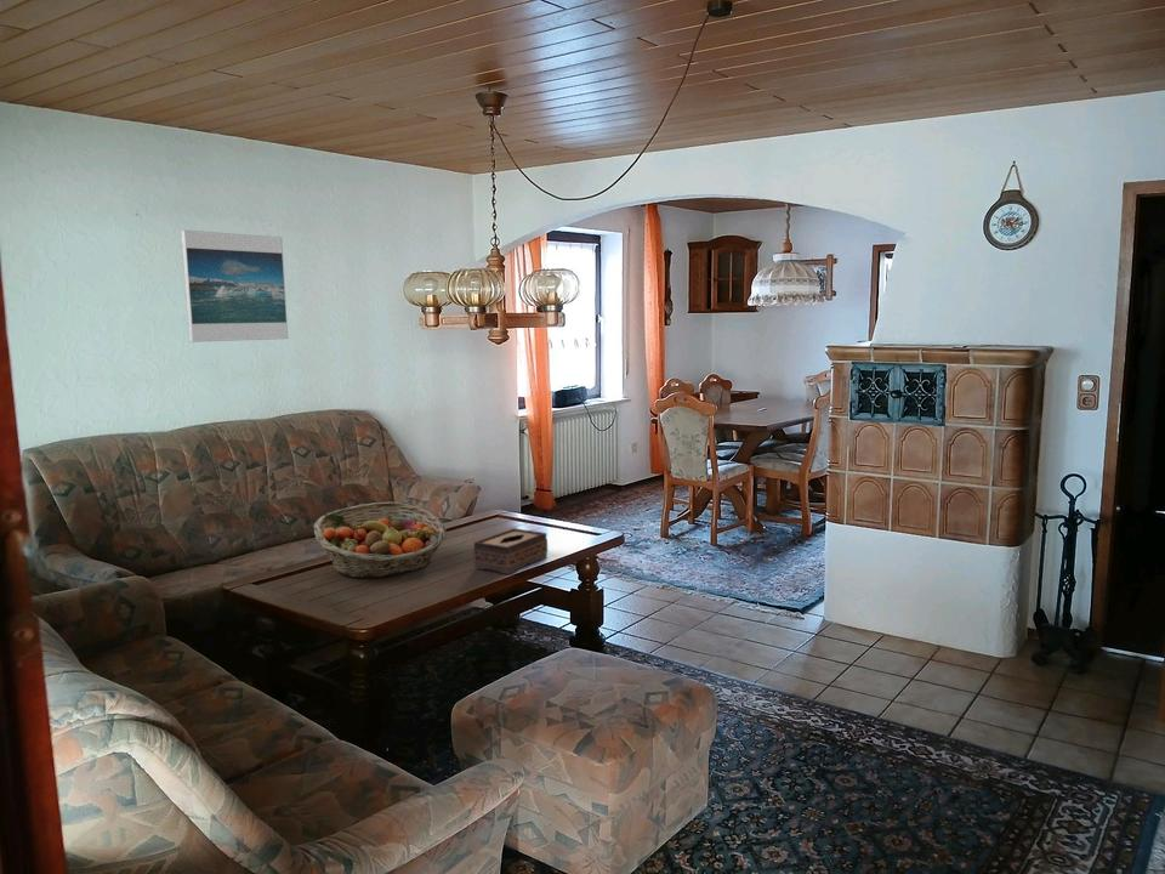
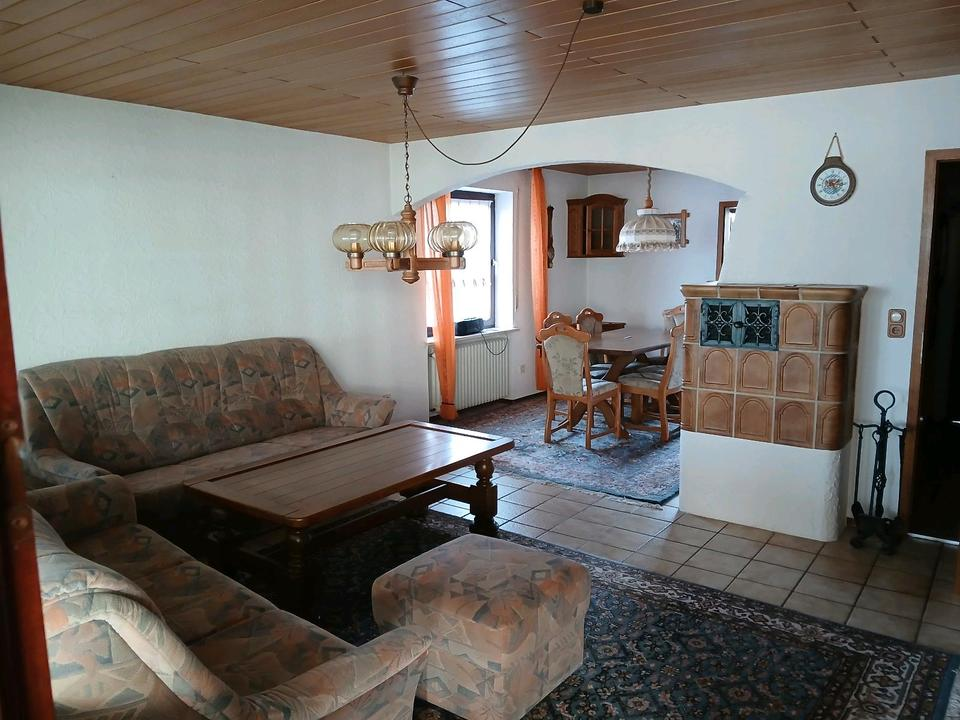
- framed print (237, 286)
- tissue box (511, 550)
- fruit basket (381, 539)
